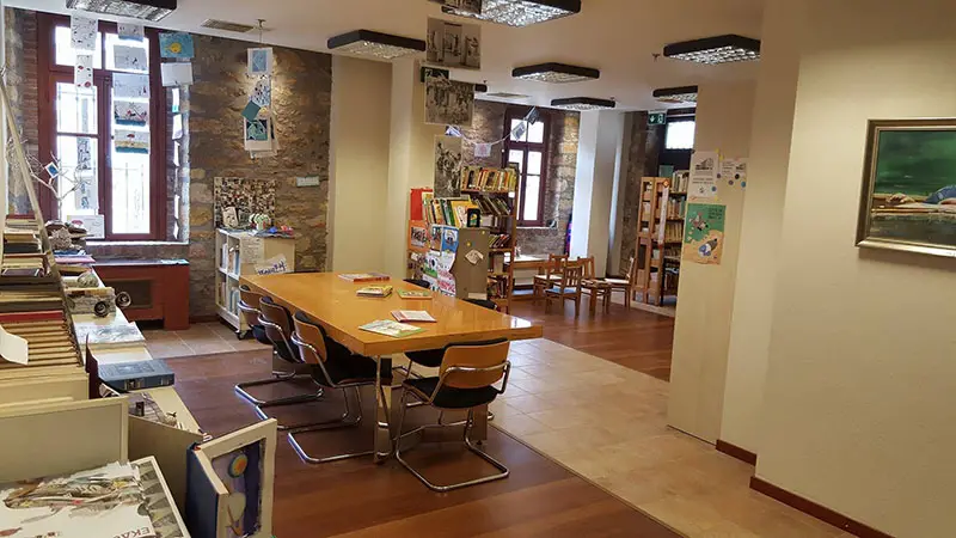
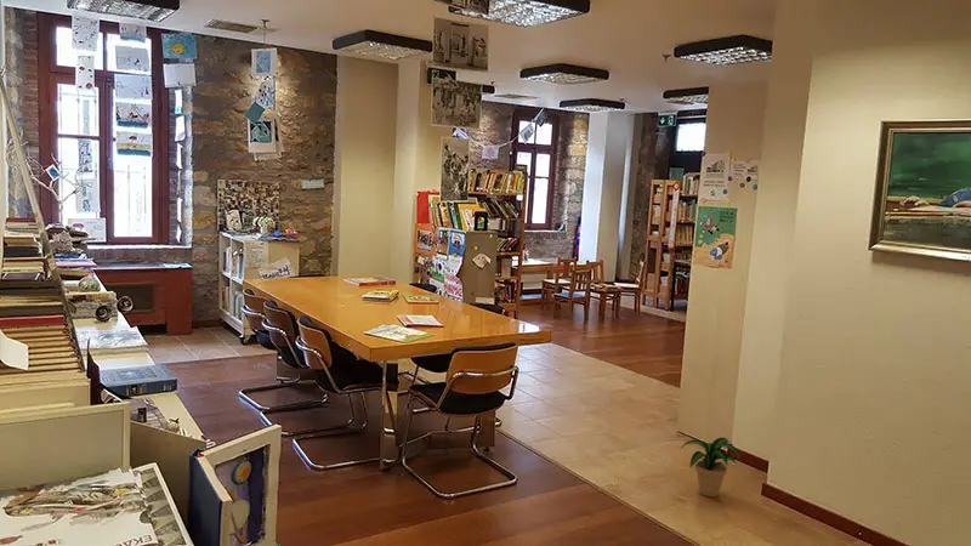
+ potted plant (711, 466)
